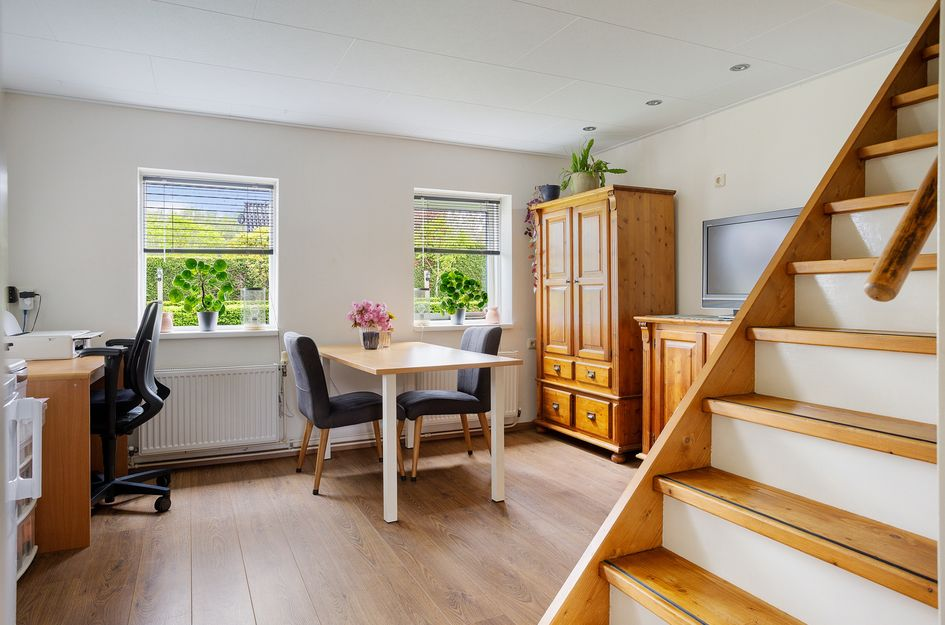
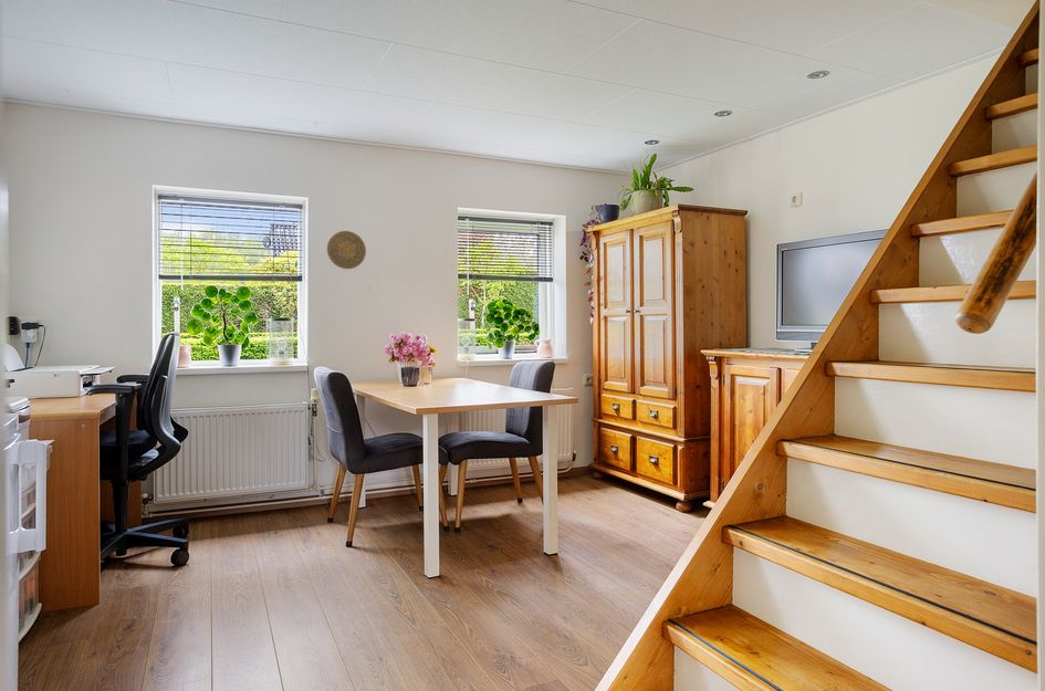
+ decorative plate (346, 249)
